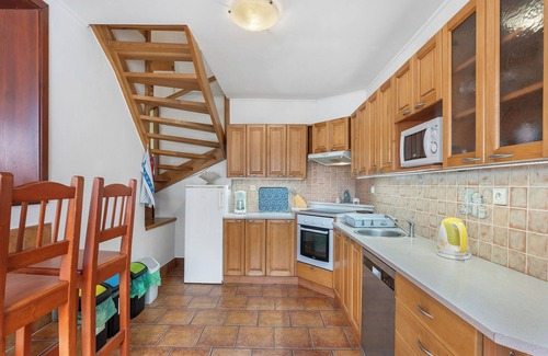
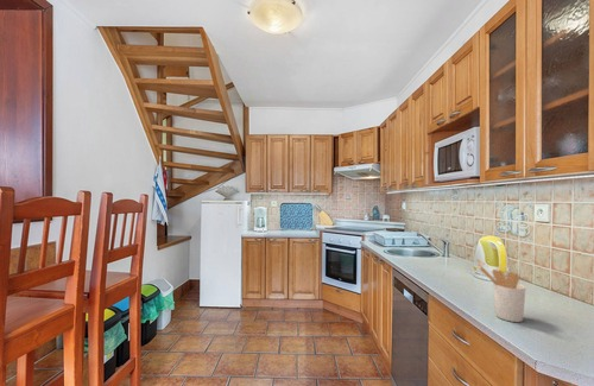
+ utensil holder (500, 291)
